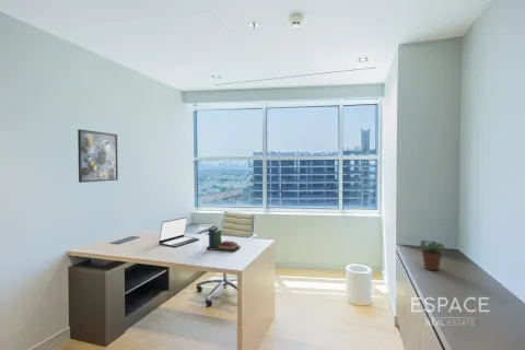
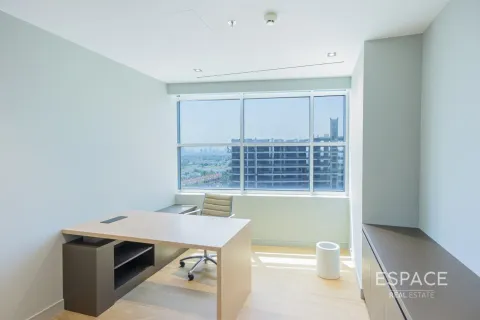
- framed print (98, 156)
- book (224, 241)
- laptop (179, 231)
- potted plant (430, 255)
